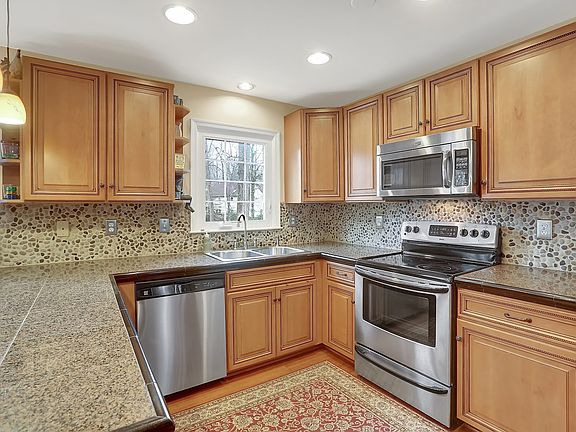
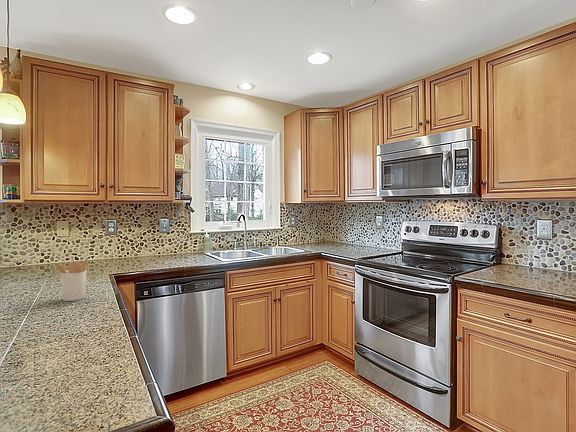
+ utensil holder (75, 279)
